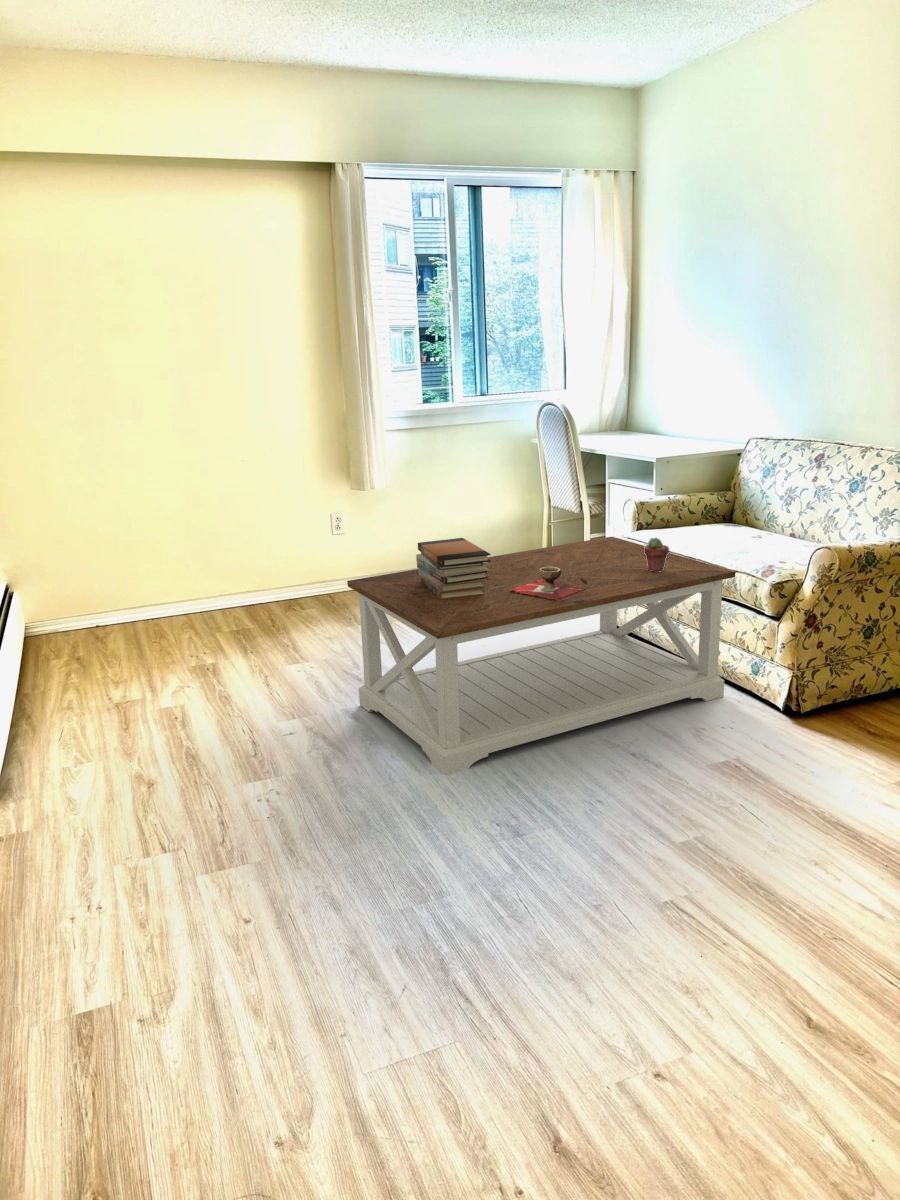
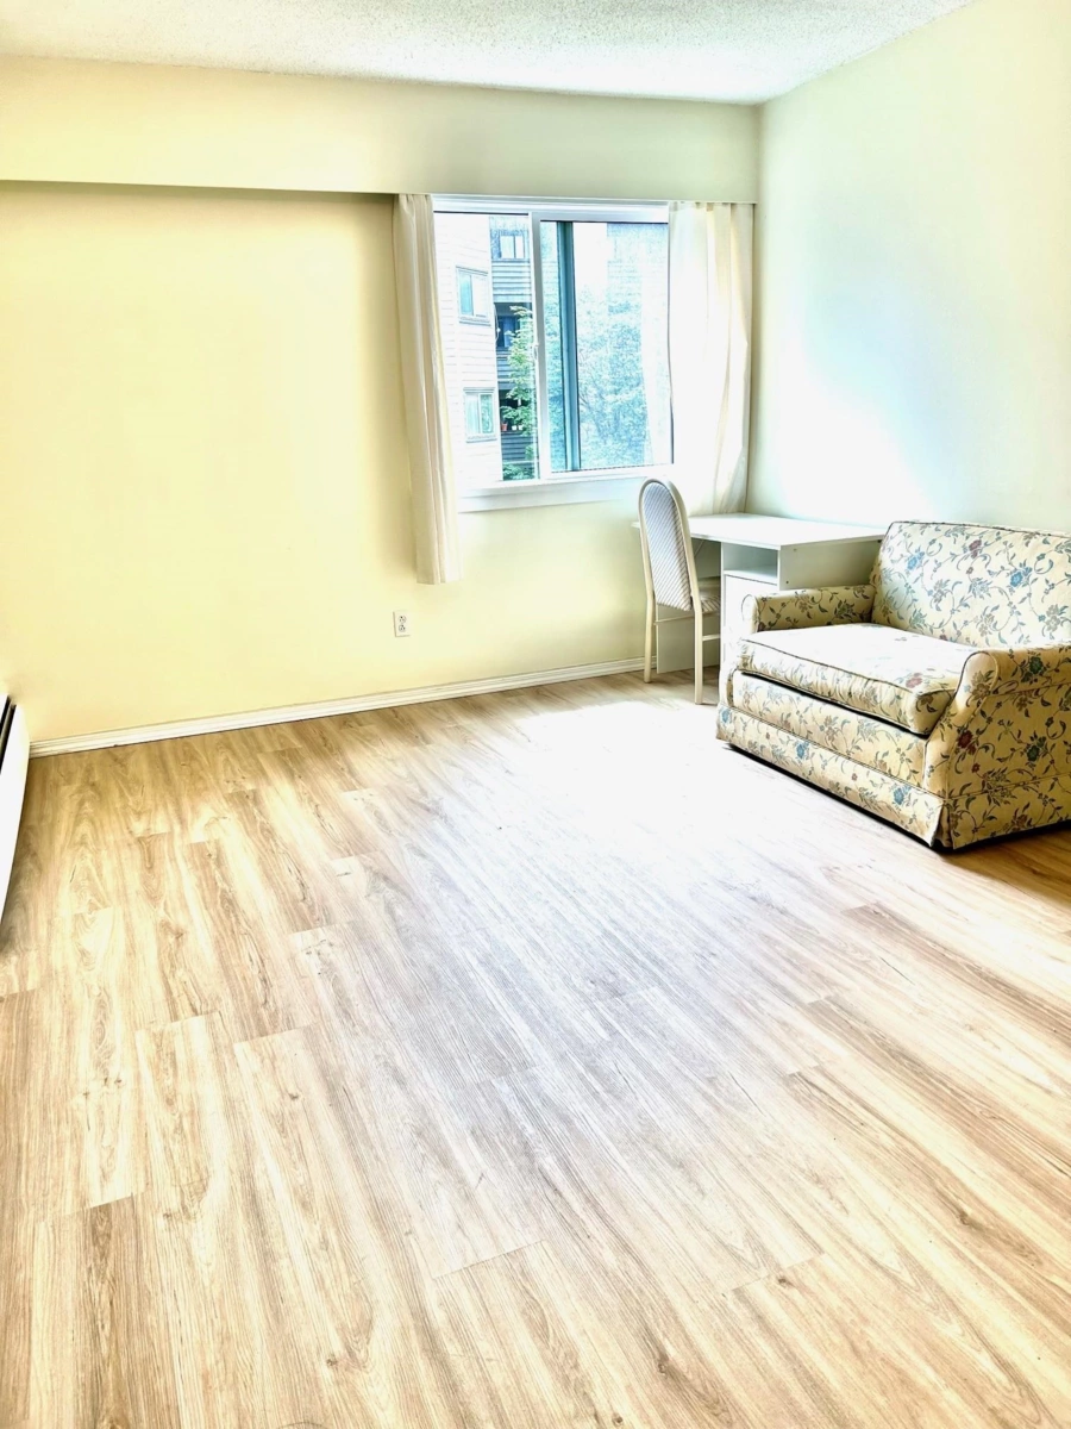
- book stack (452, 567)
- decorative bowl (548, 578)
- coffee table (540, 643)
- potted succulent (656, 553)
